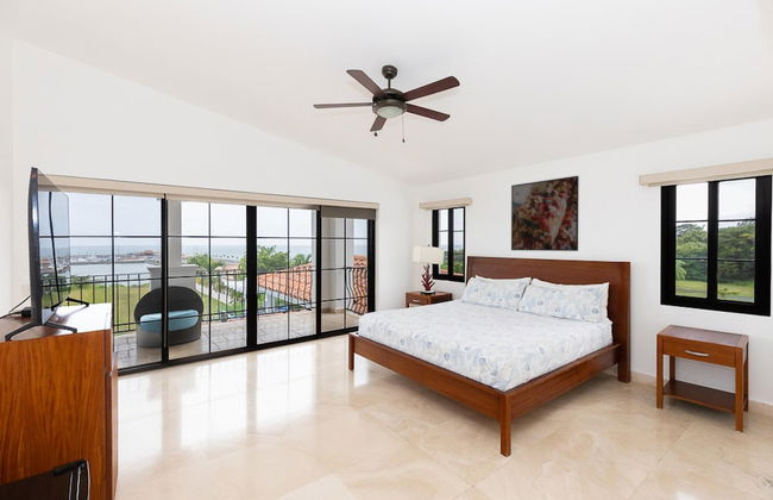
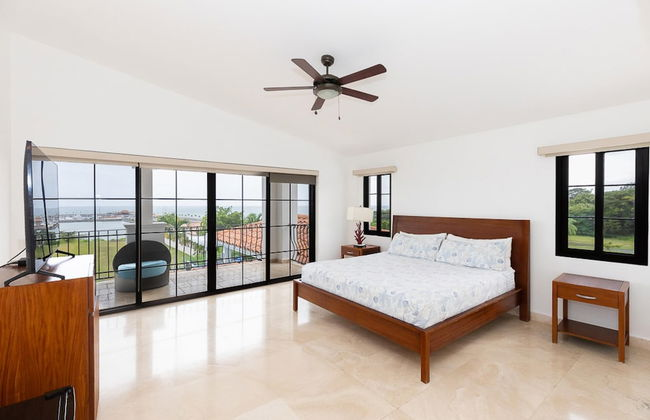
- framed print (542, 215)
